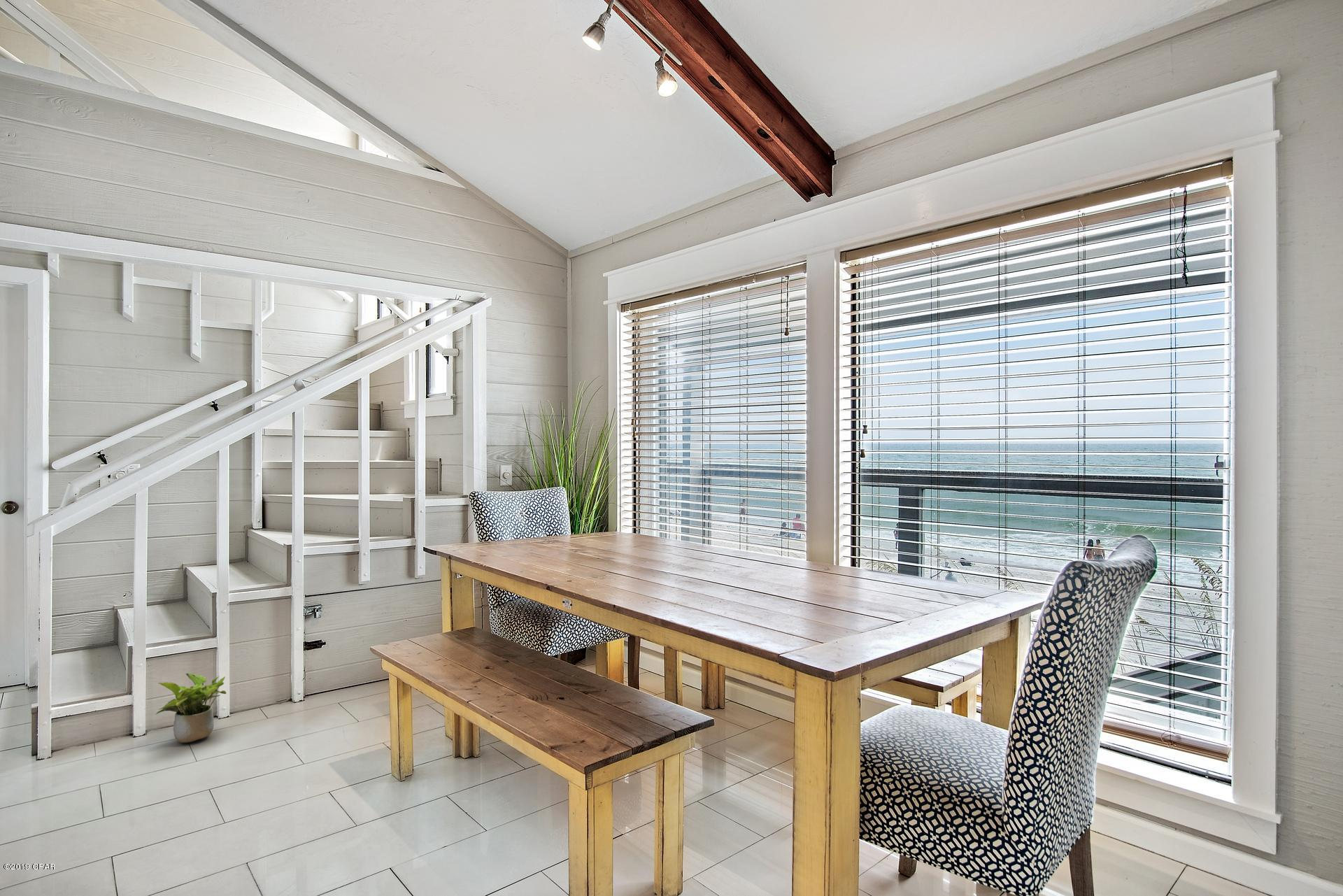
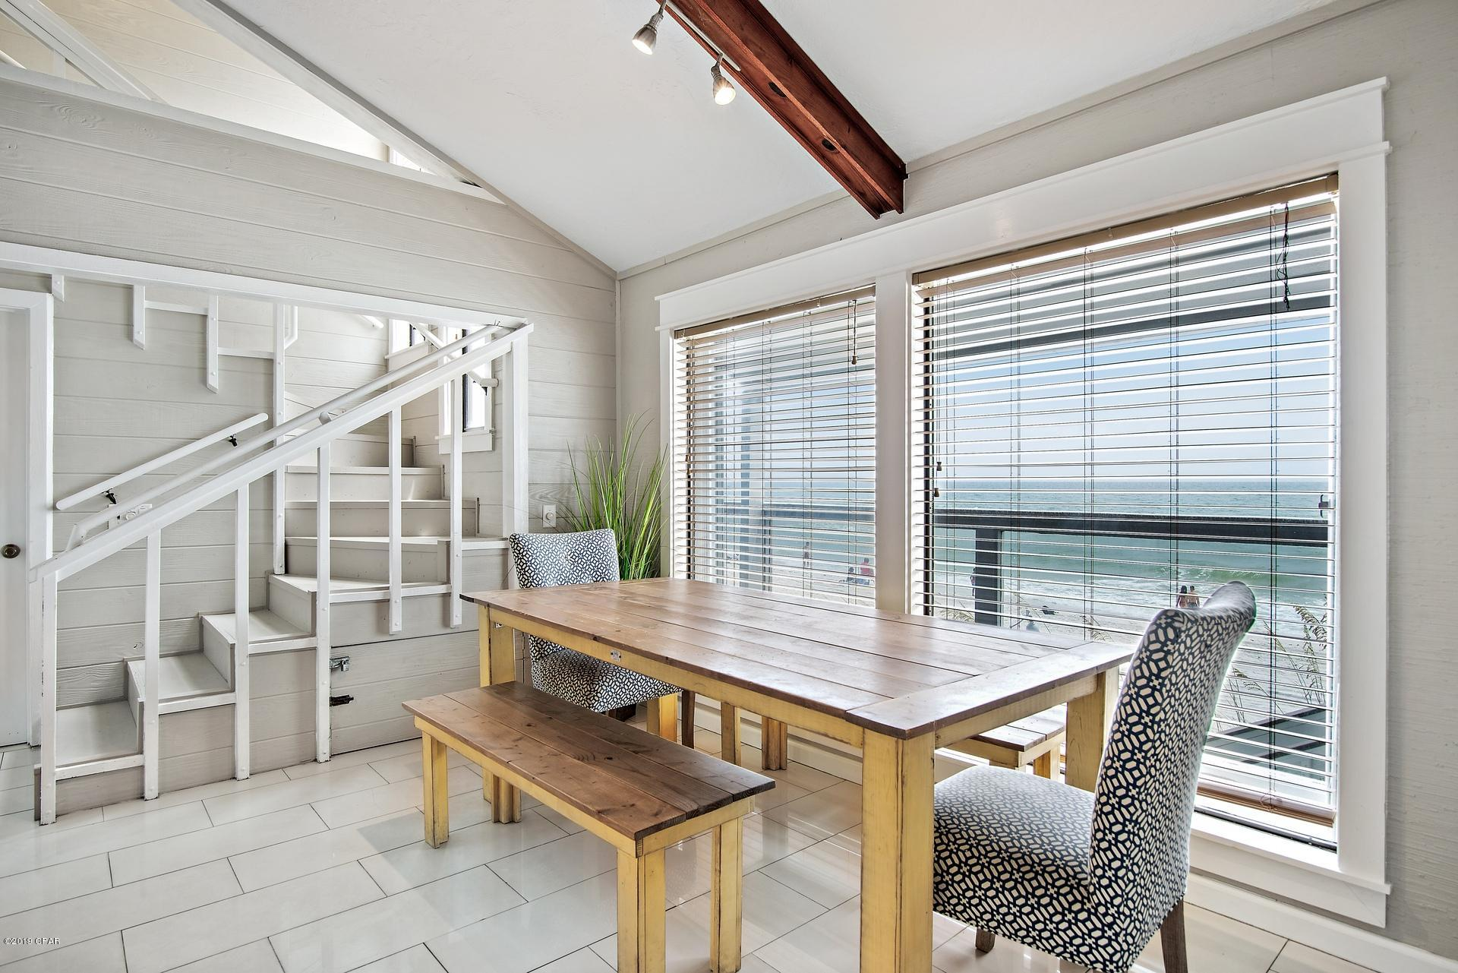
- potted plant (192, 706)
